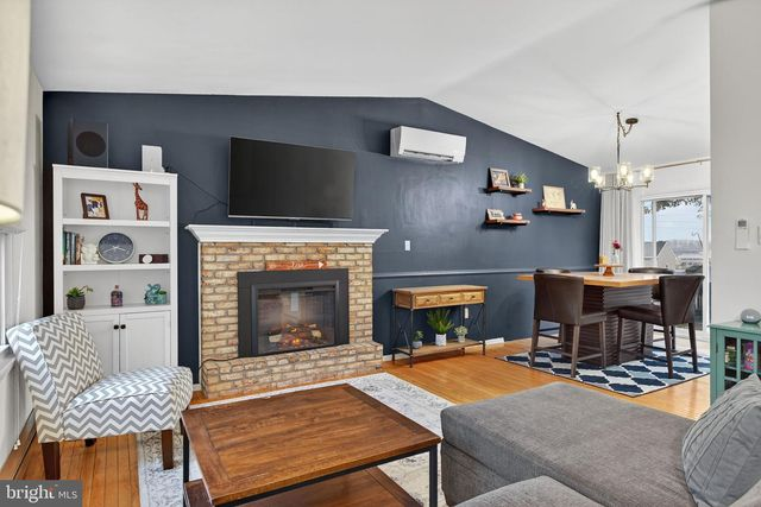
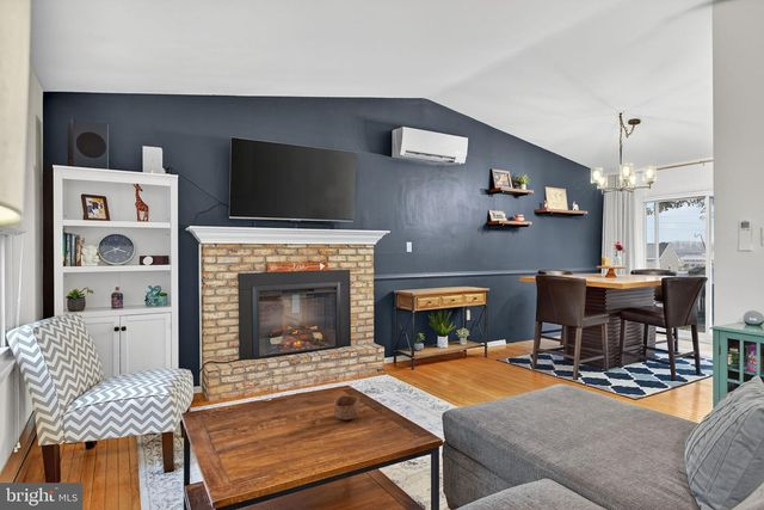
+ bowl (346, 407)
